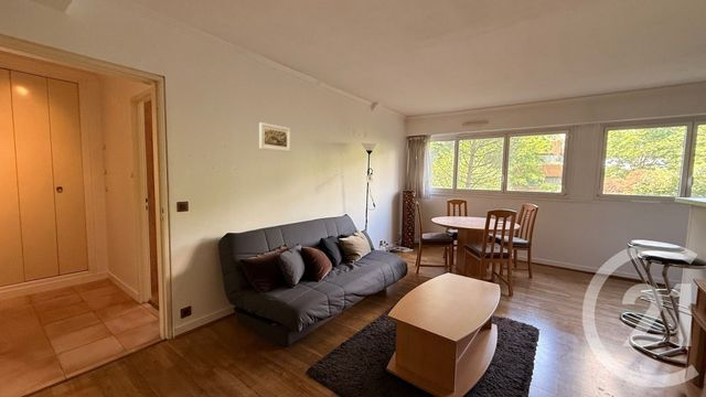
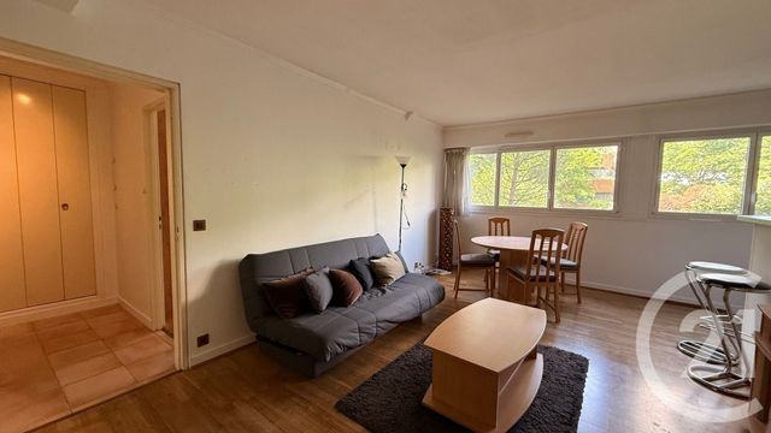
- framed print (275, 138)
